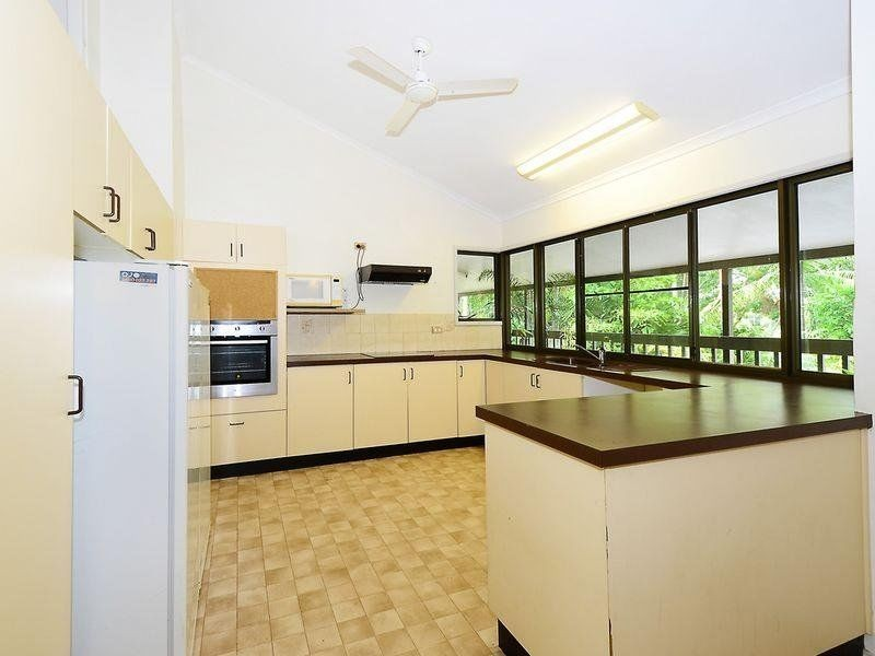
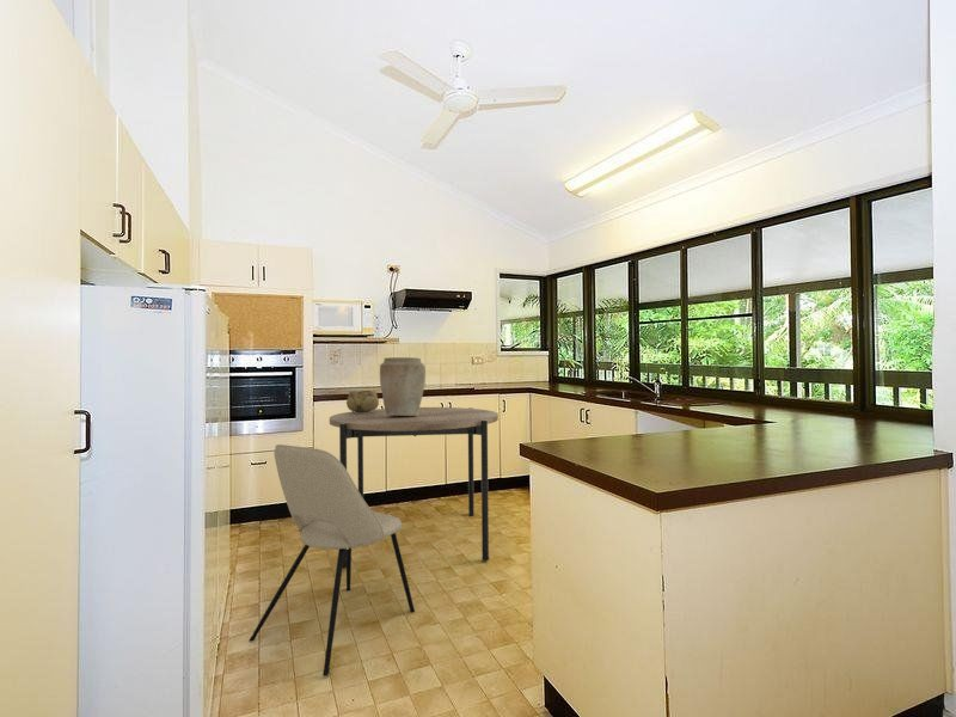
+ decorative bowl (362, 402)
+ dining chair (336, 532)
+ vase (403, 386)
+ dining table (416, 435)
